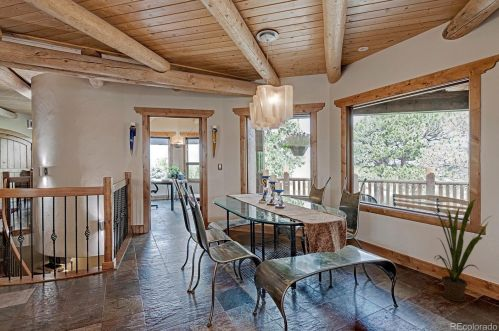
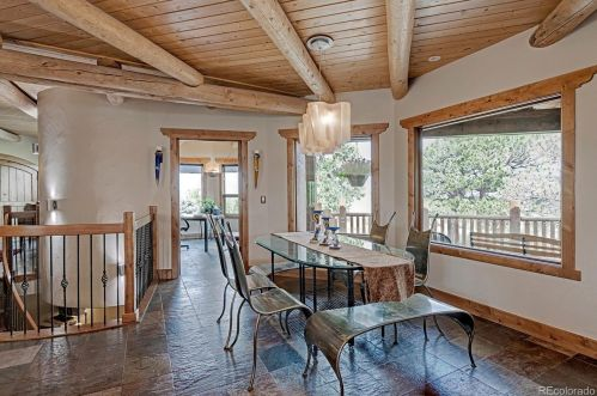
- house plant (455, 248)
